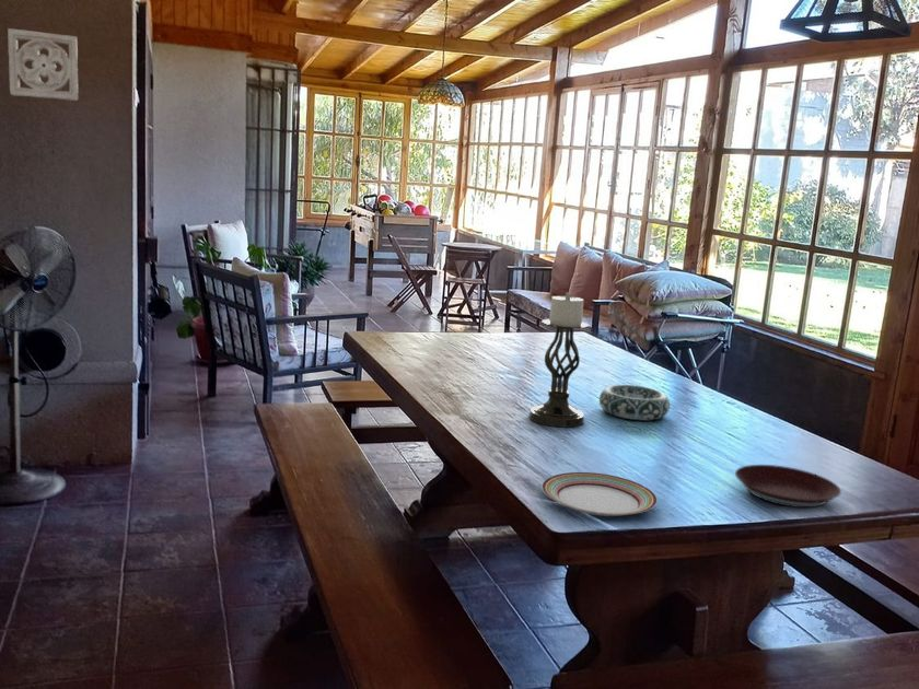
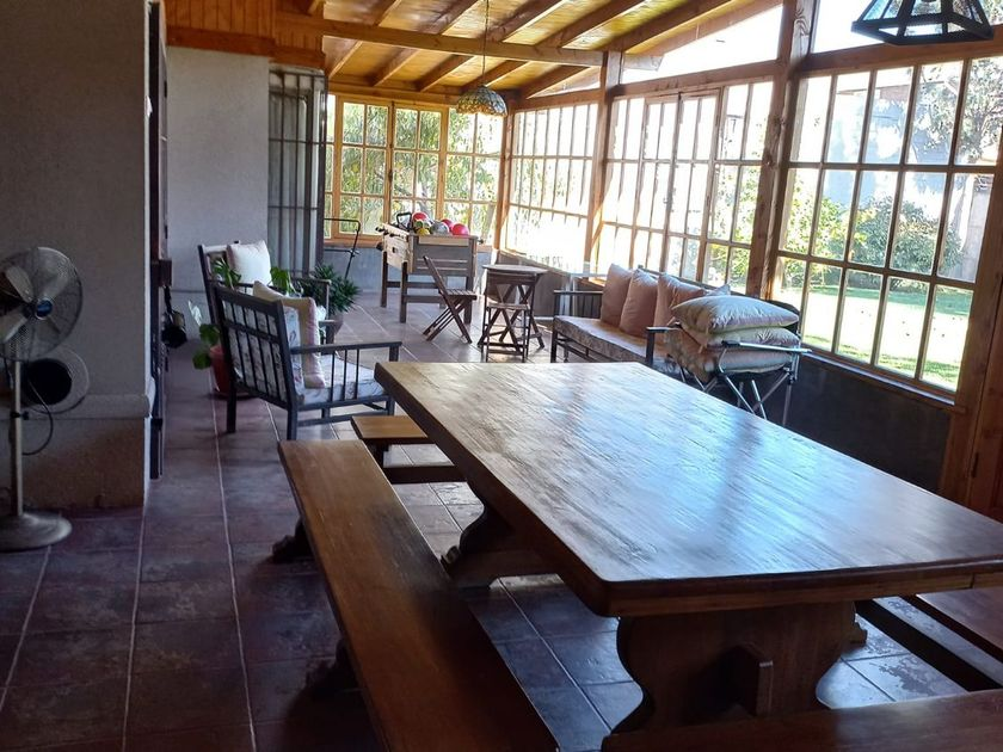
- candle holder (562, 358)
- plate (598, 497)
- decorative bowl (633, 402)
- wall ornament (44, 67)
- plate (786, 488)
